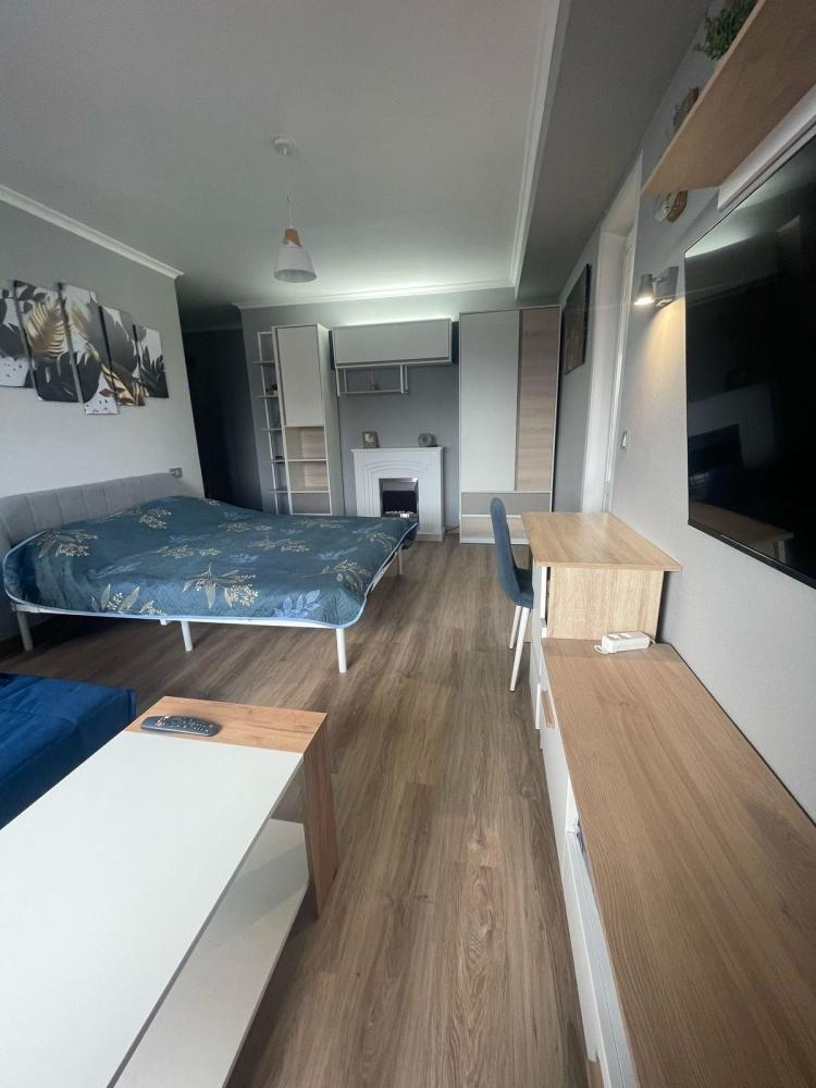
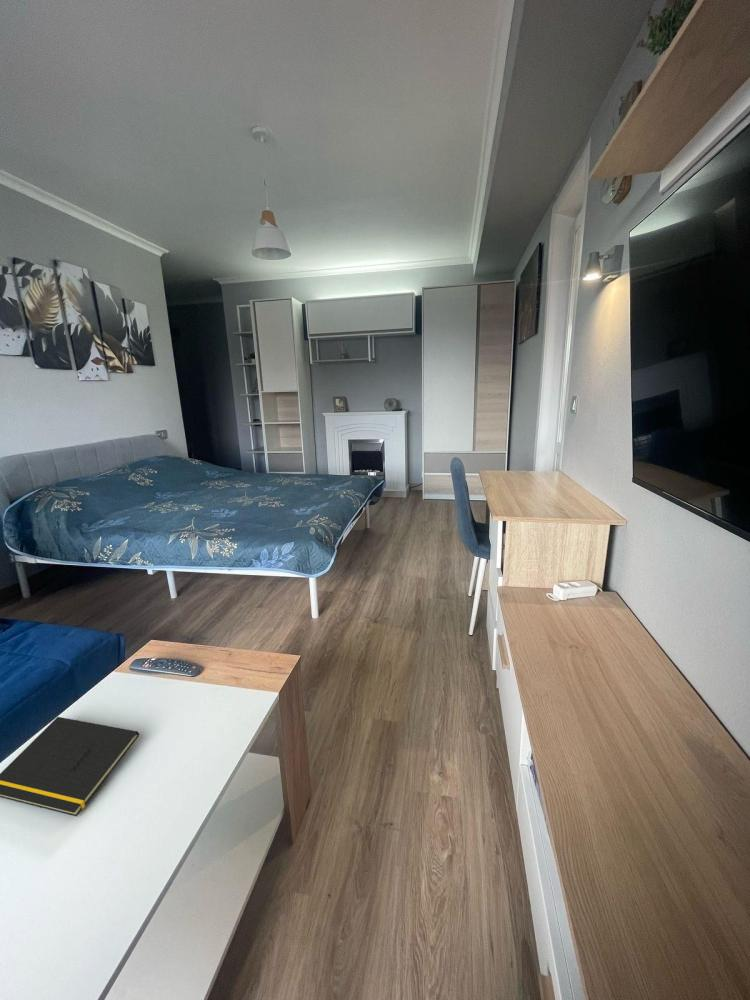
+ notepad (66, 761)
